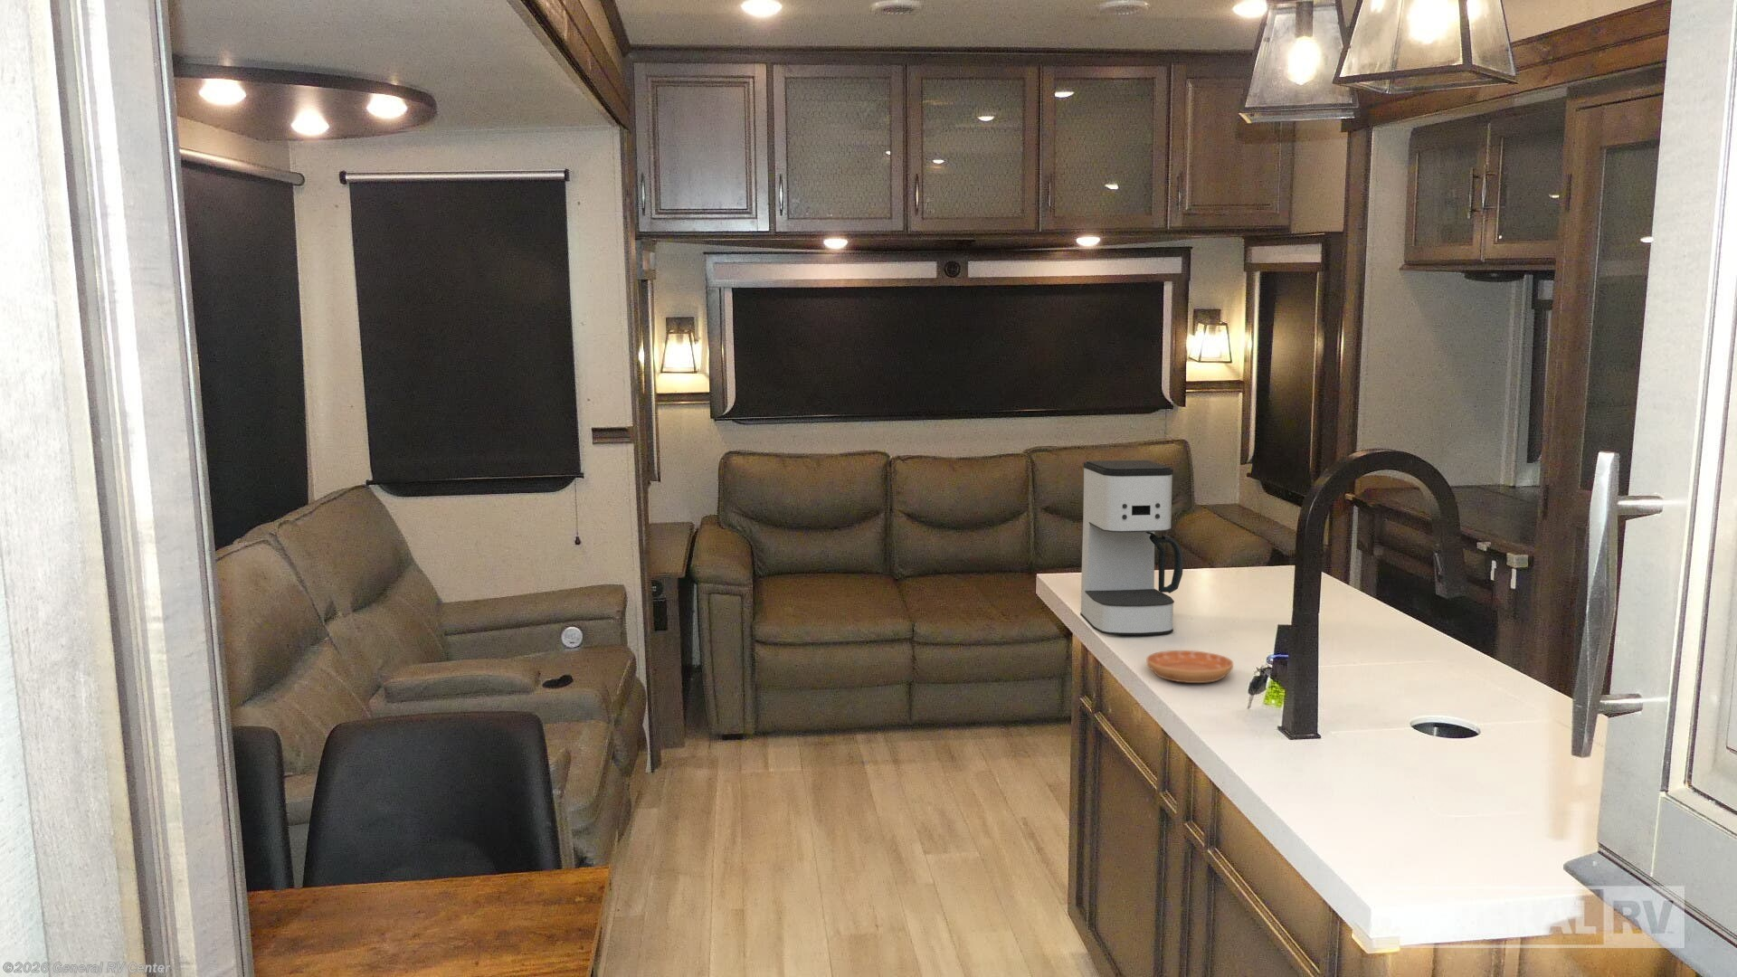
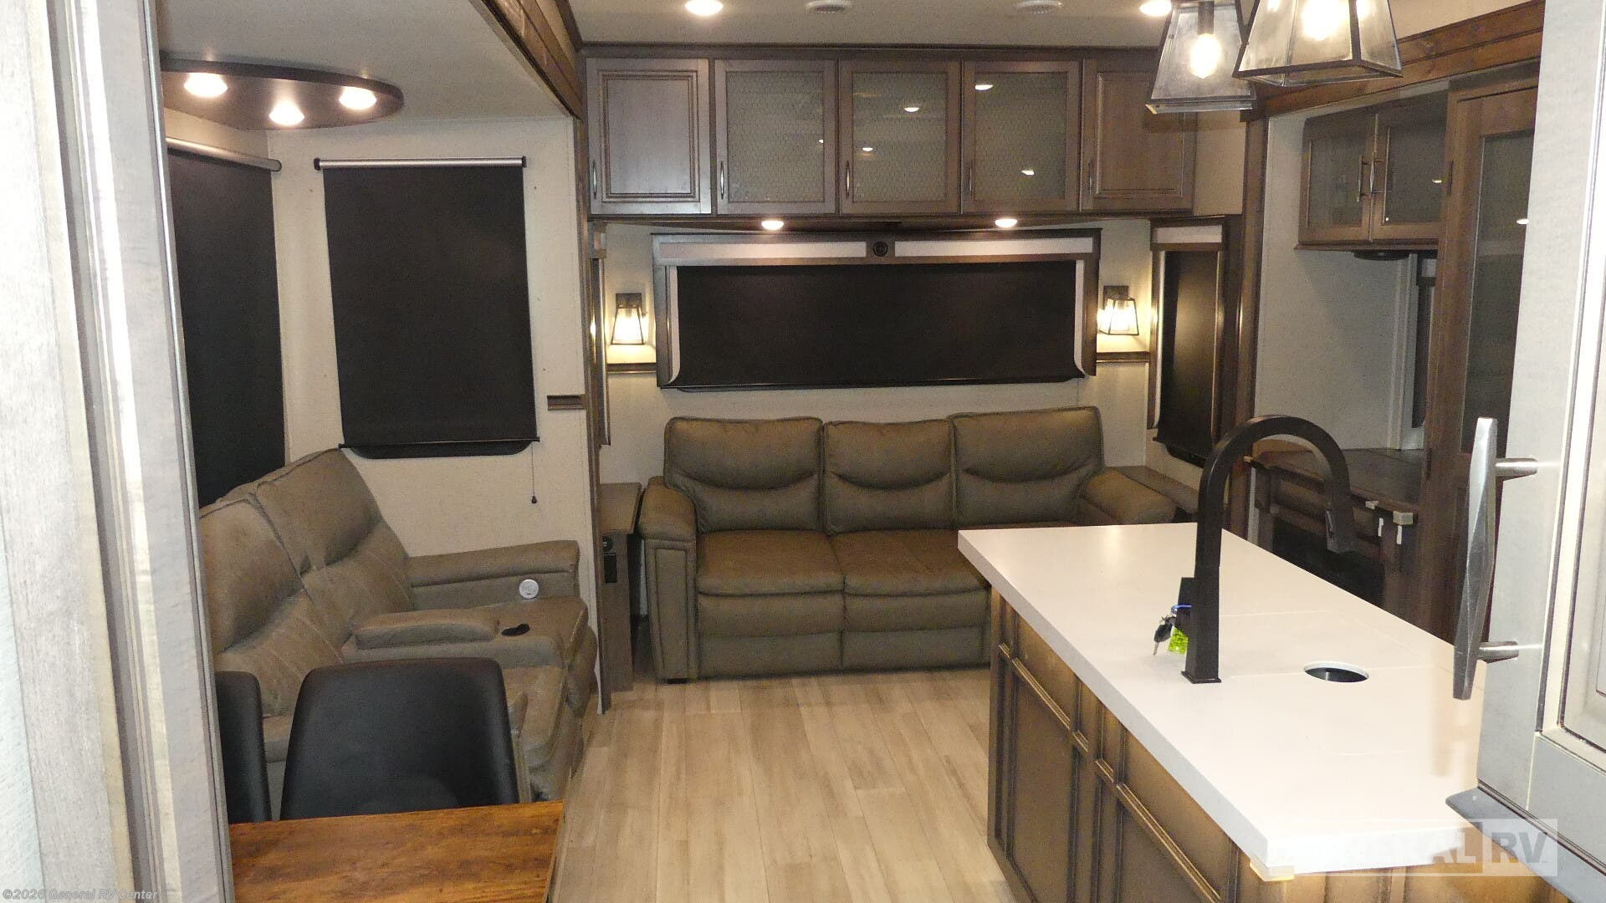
- coffee maker (1136, 545)
- saucer (1188, 667)
